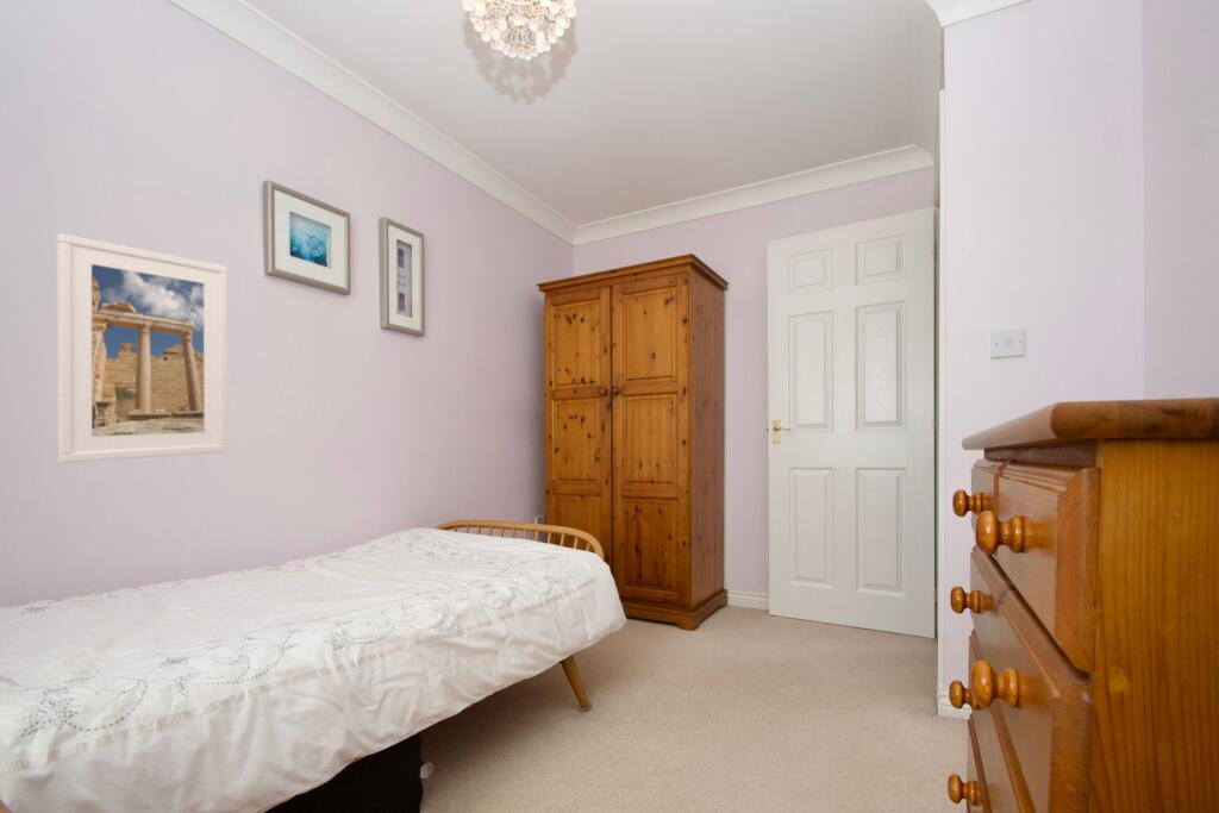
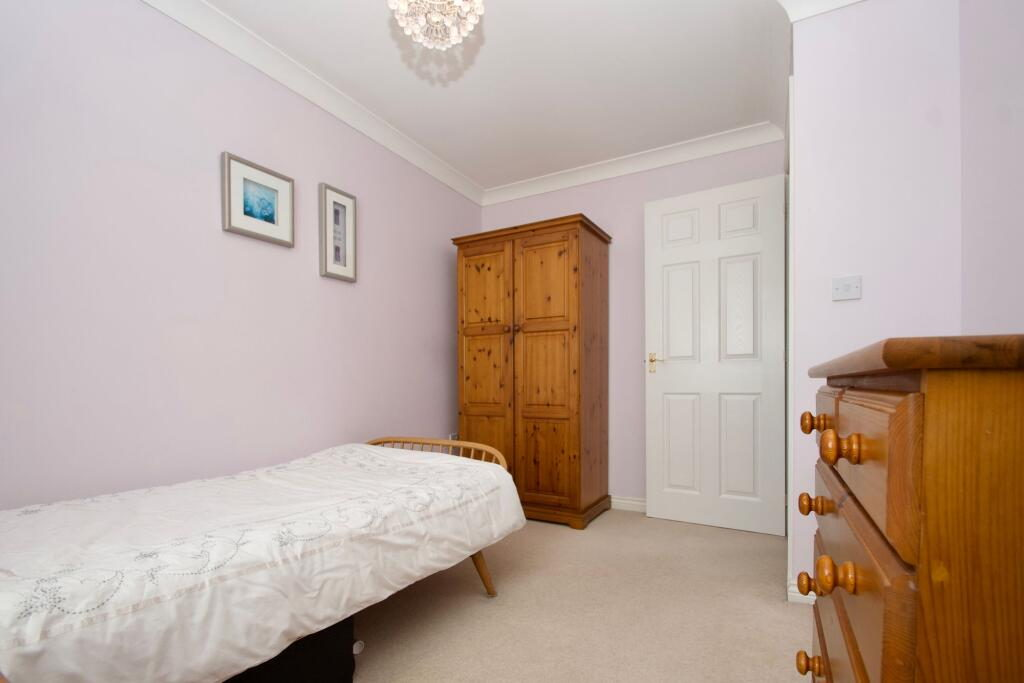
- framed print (150, 354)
